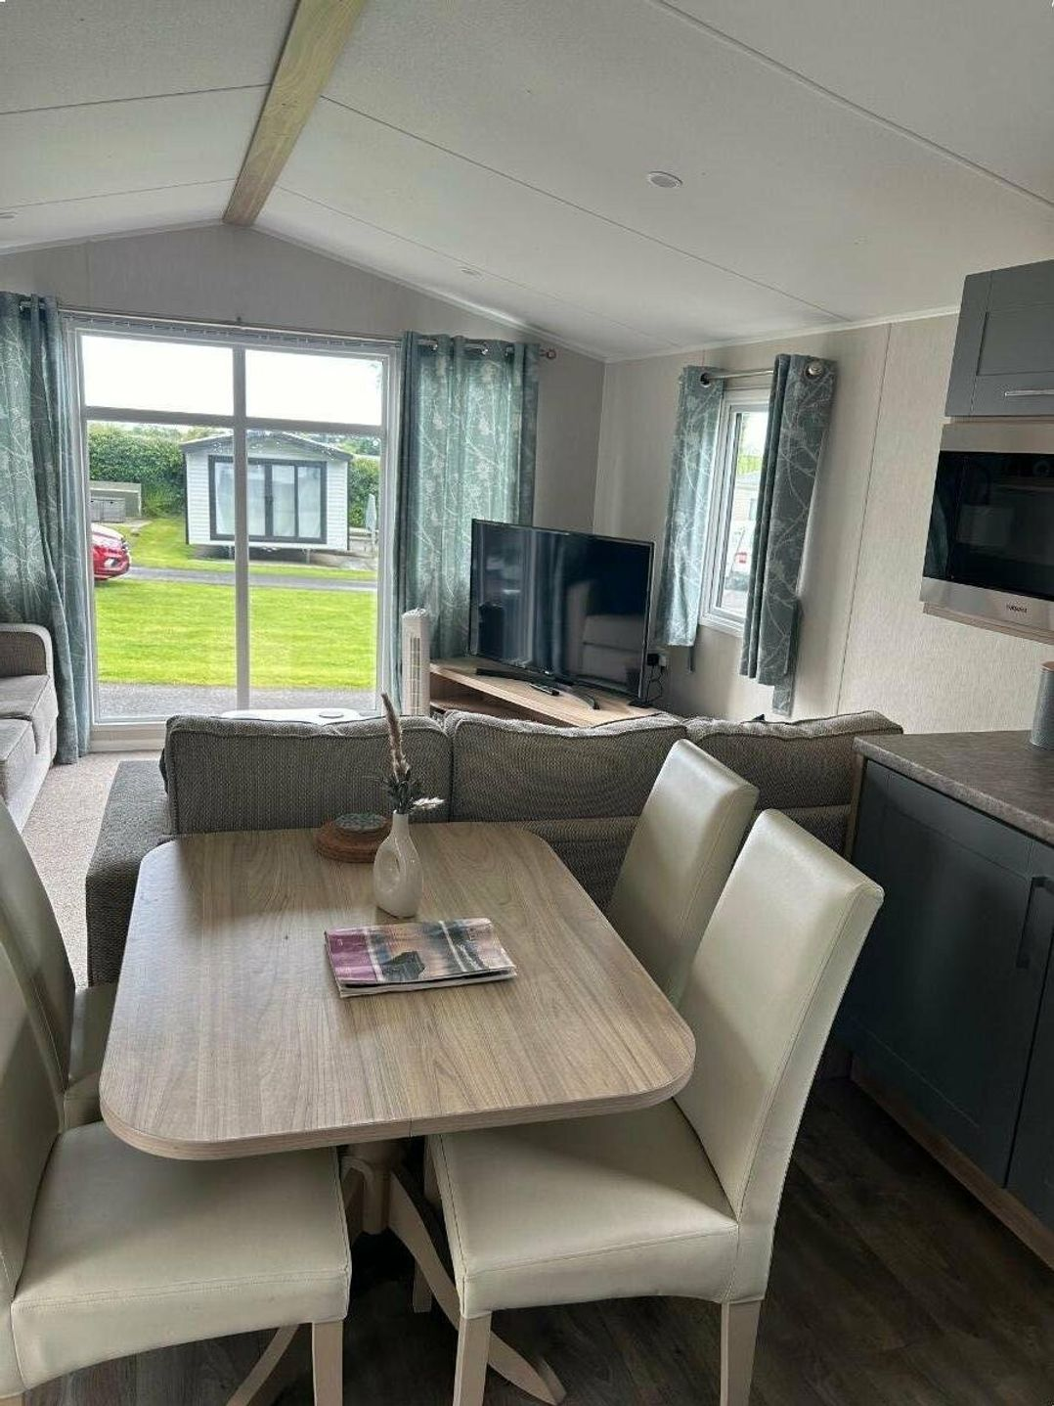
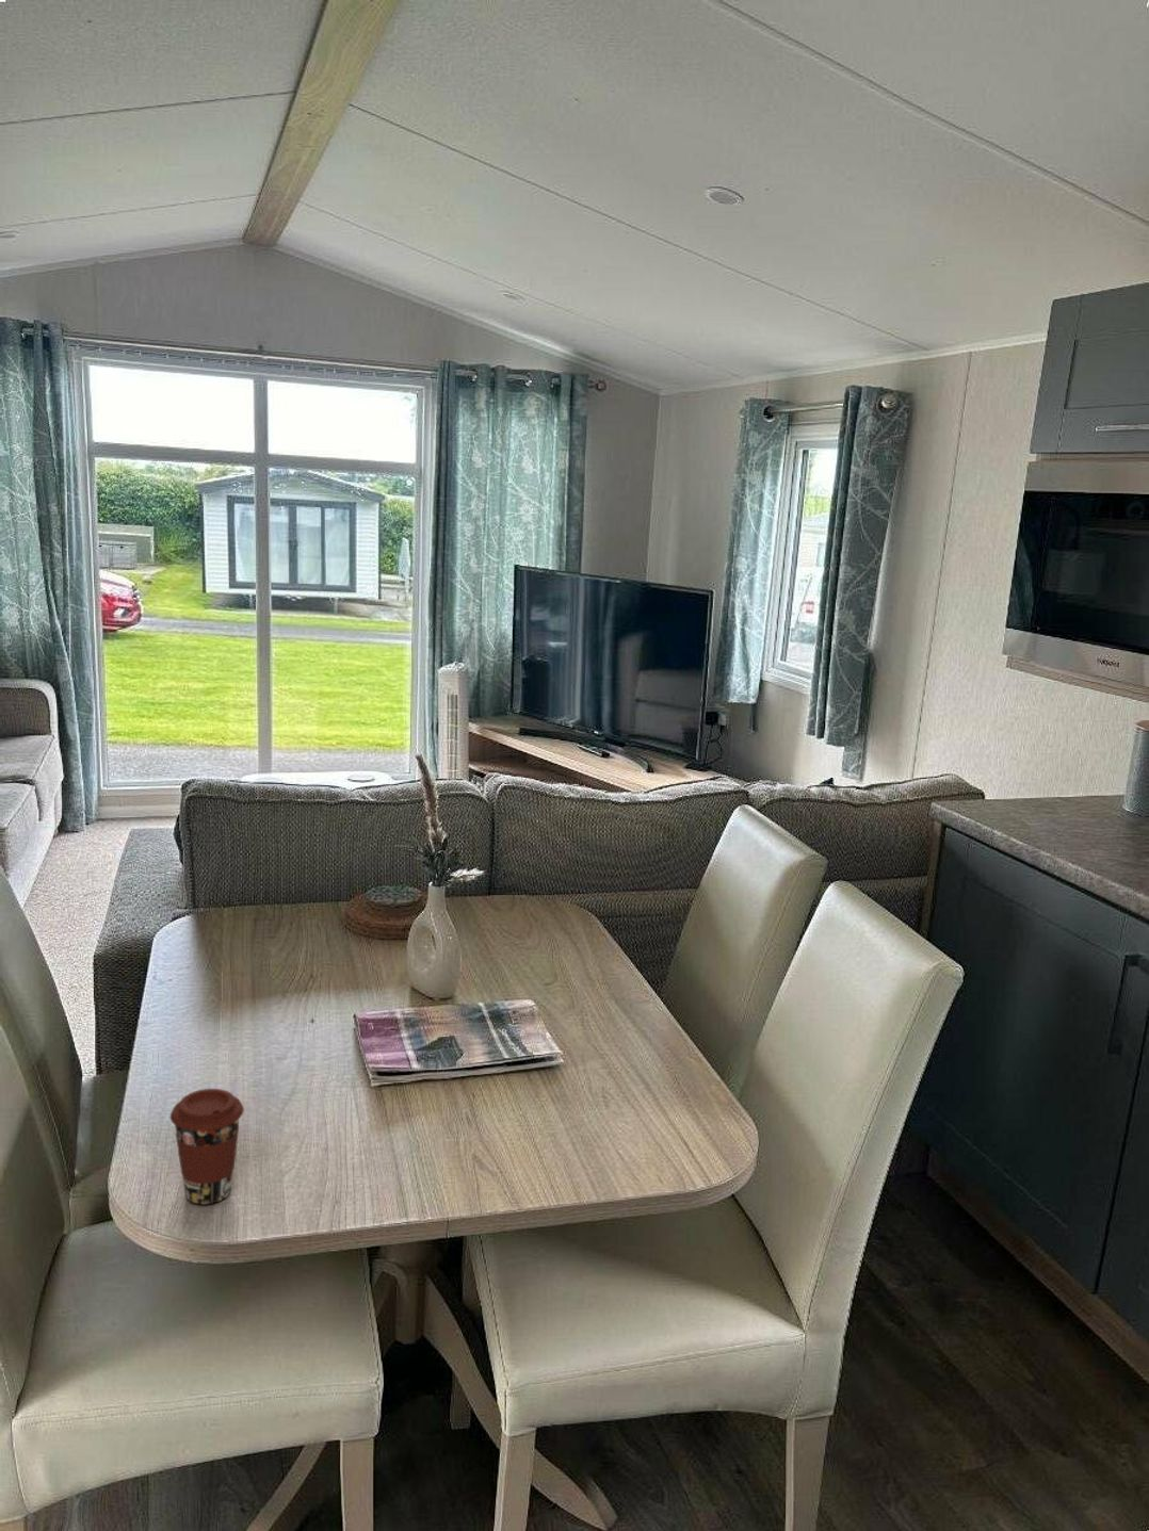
+ coffee cup (206, 1146)
